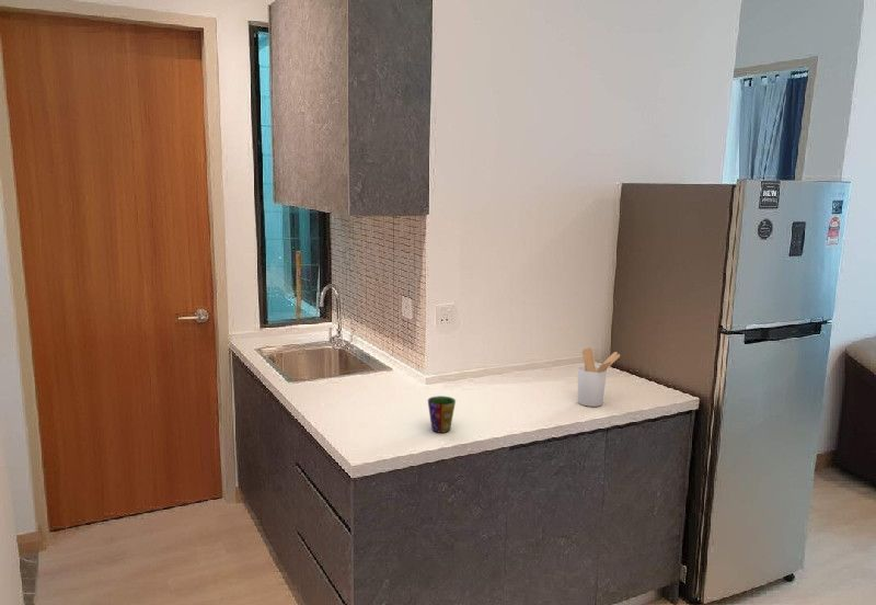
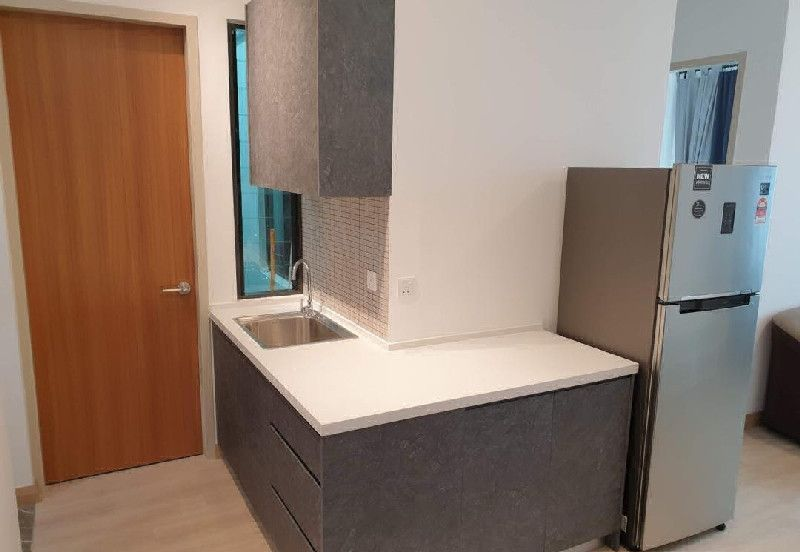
- utensil holder (598, 377)
- cup (439, 415)
